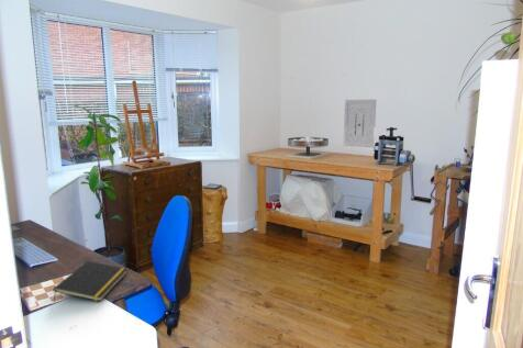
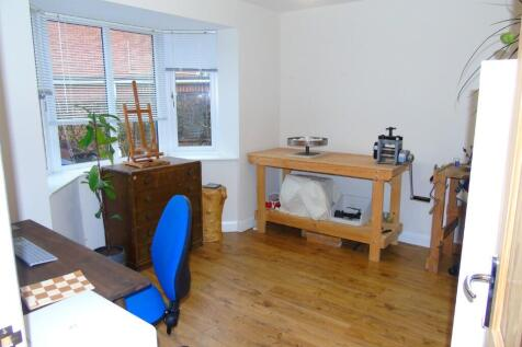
- wall art (359, 123)
- notepad (93, 279)
